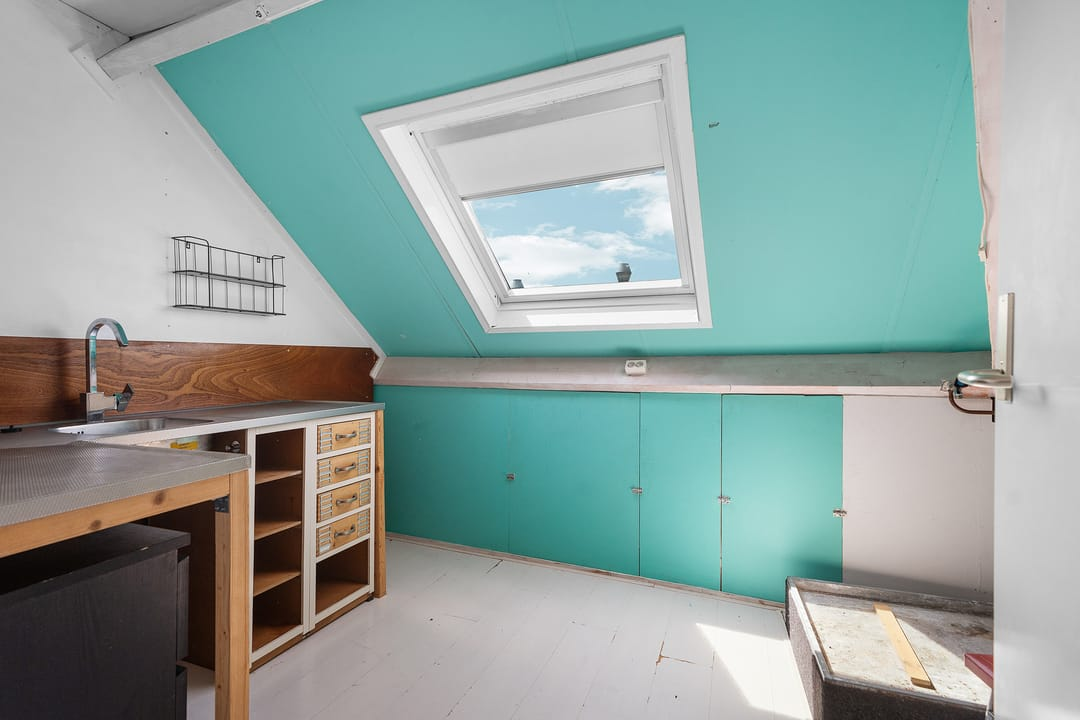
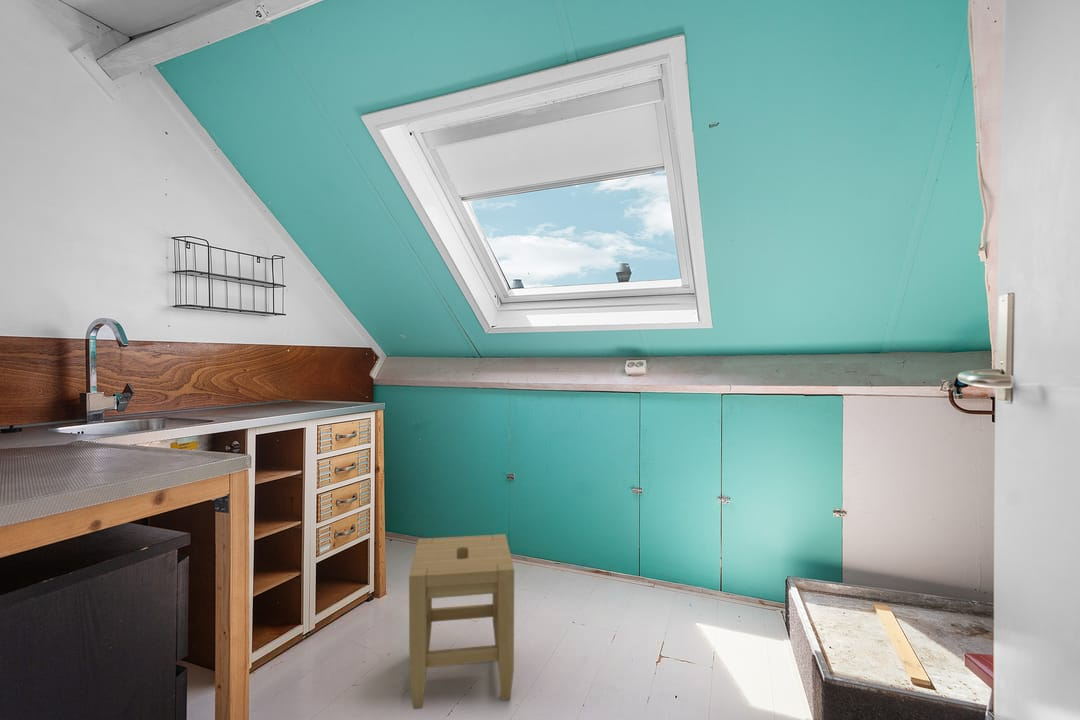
+ stool (462, 613)
